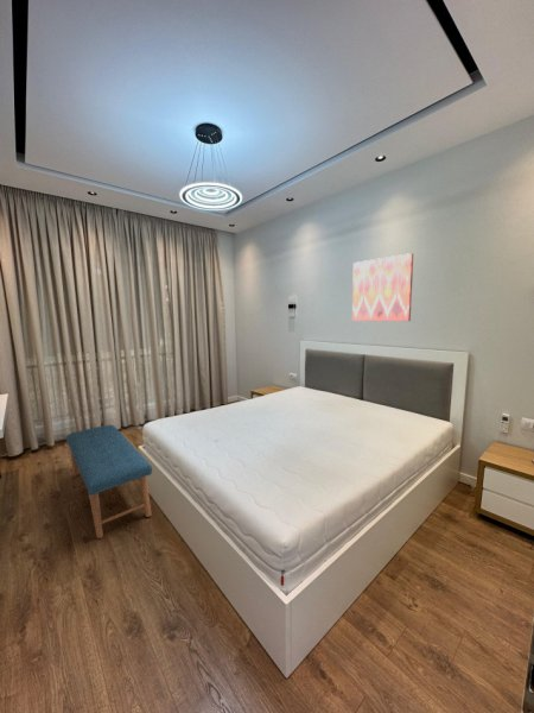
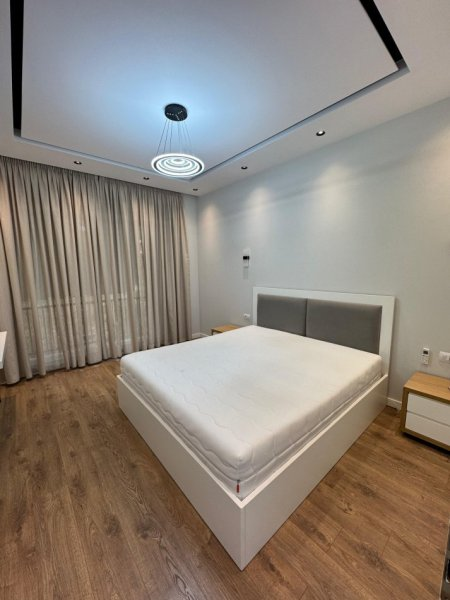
- bench (106, 468)
- wall art (380, 290)
